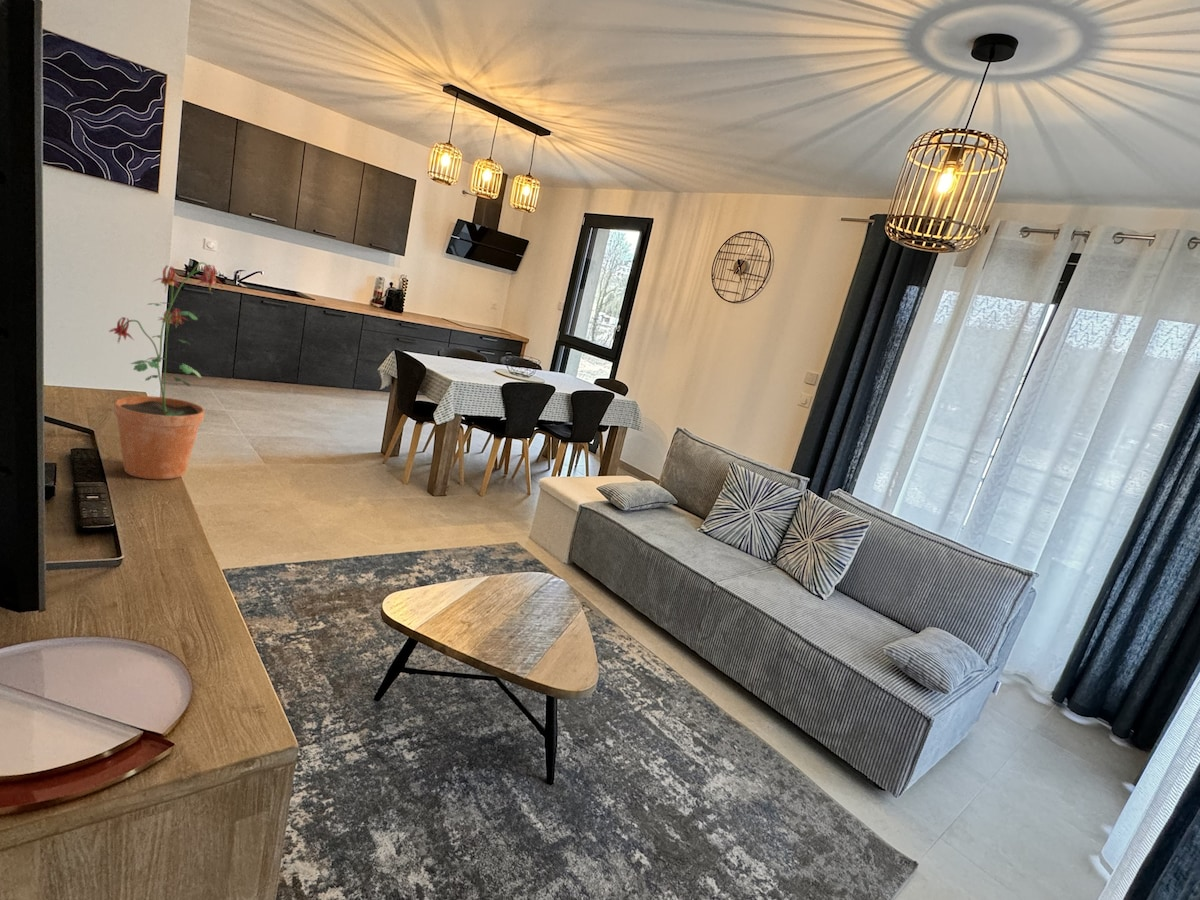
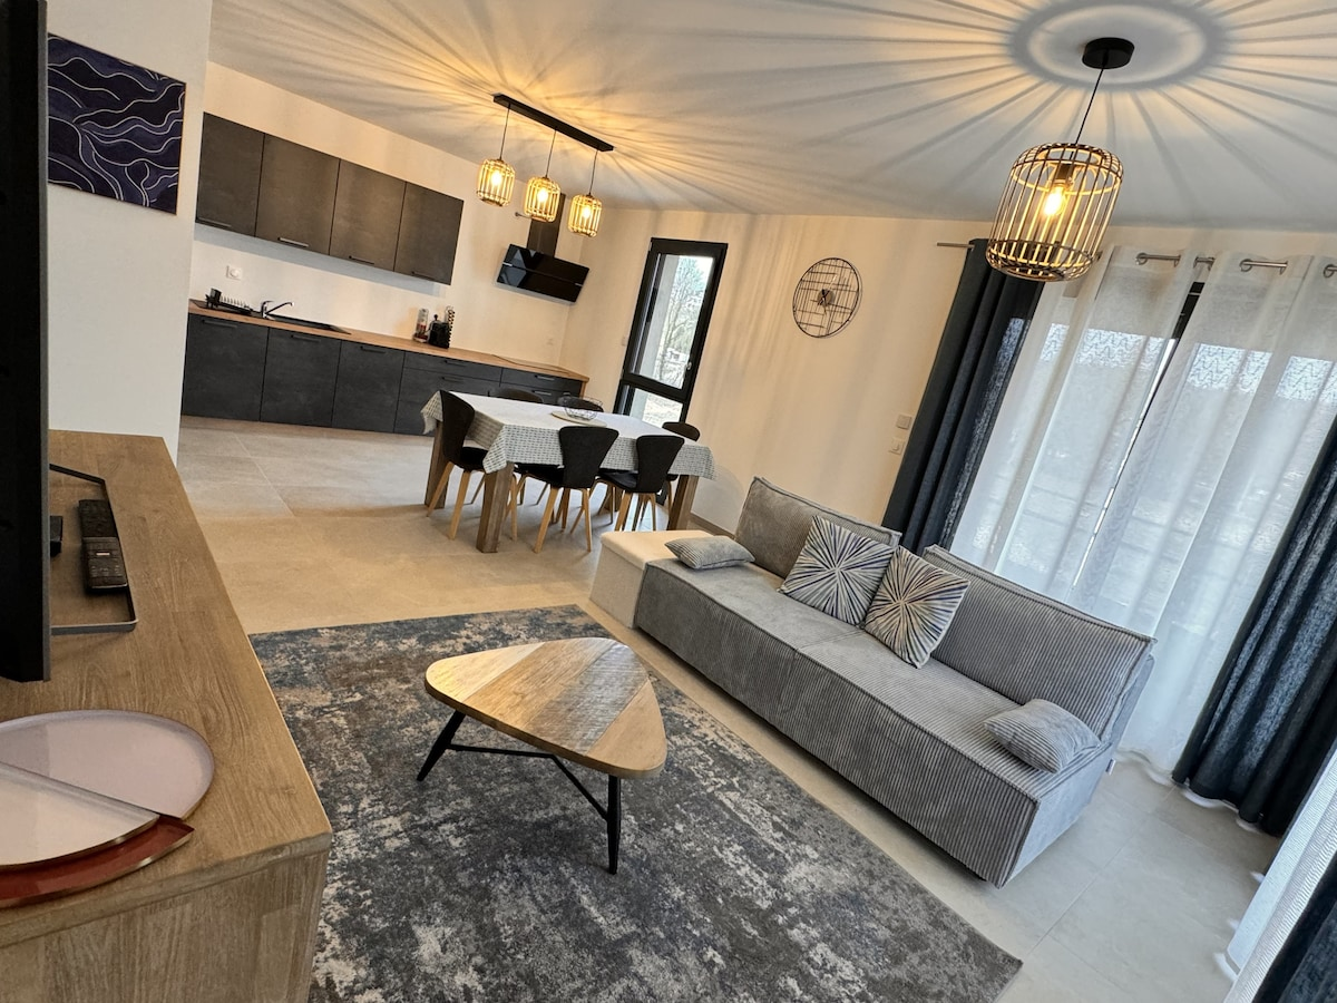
- potted plant (158, 366)
